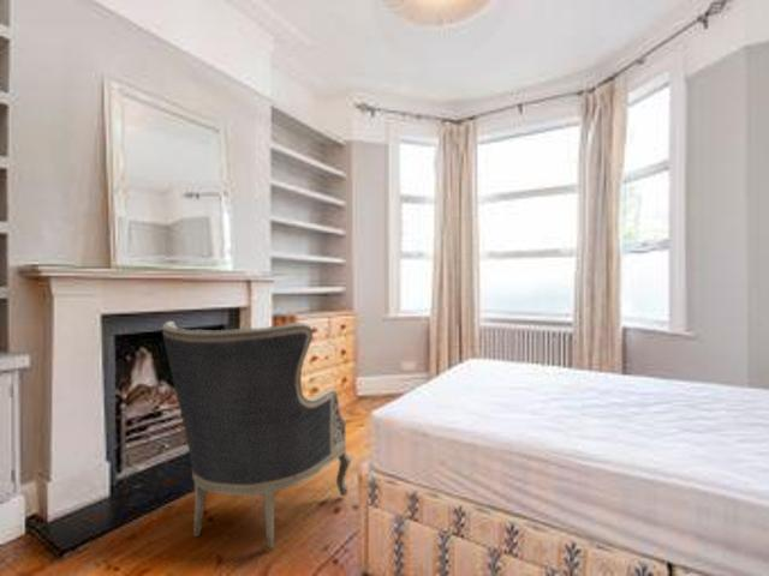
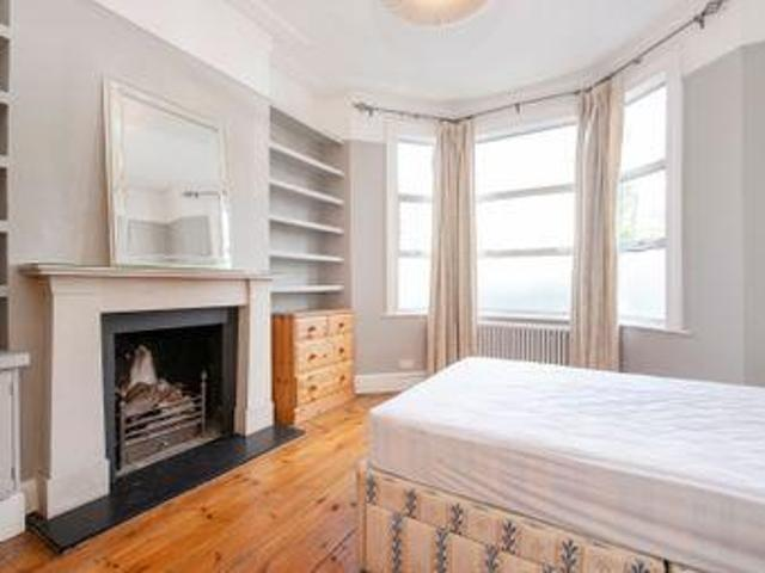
- armchair (243, 415)
